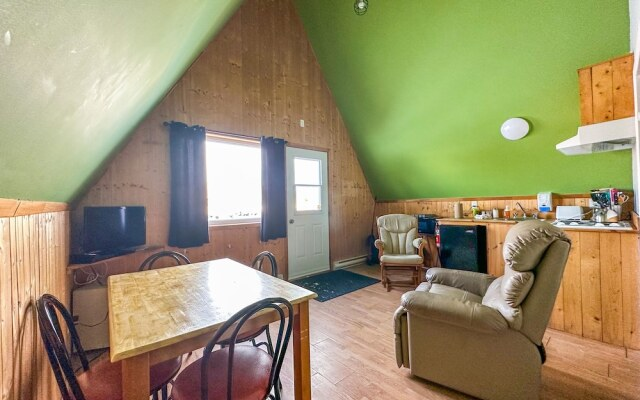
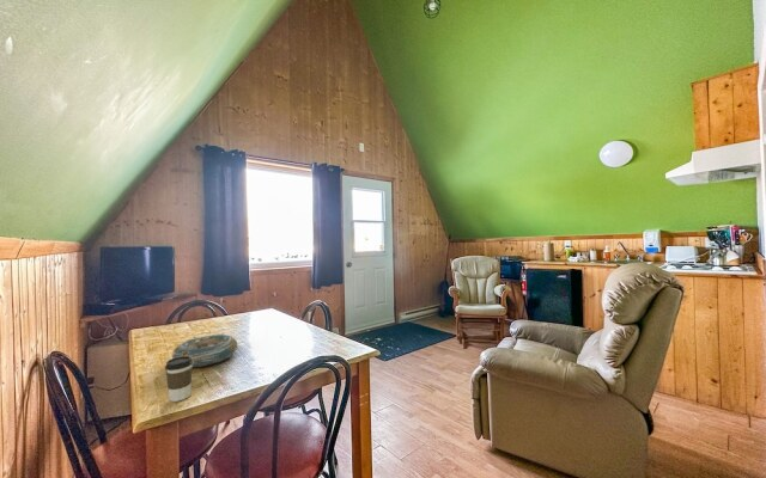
+ decorative bowl (206, 349)
+ coffee cup (180, 378)
